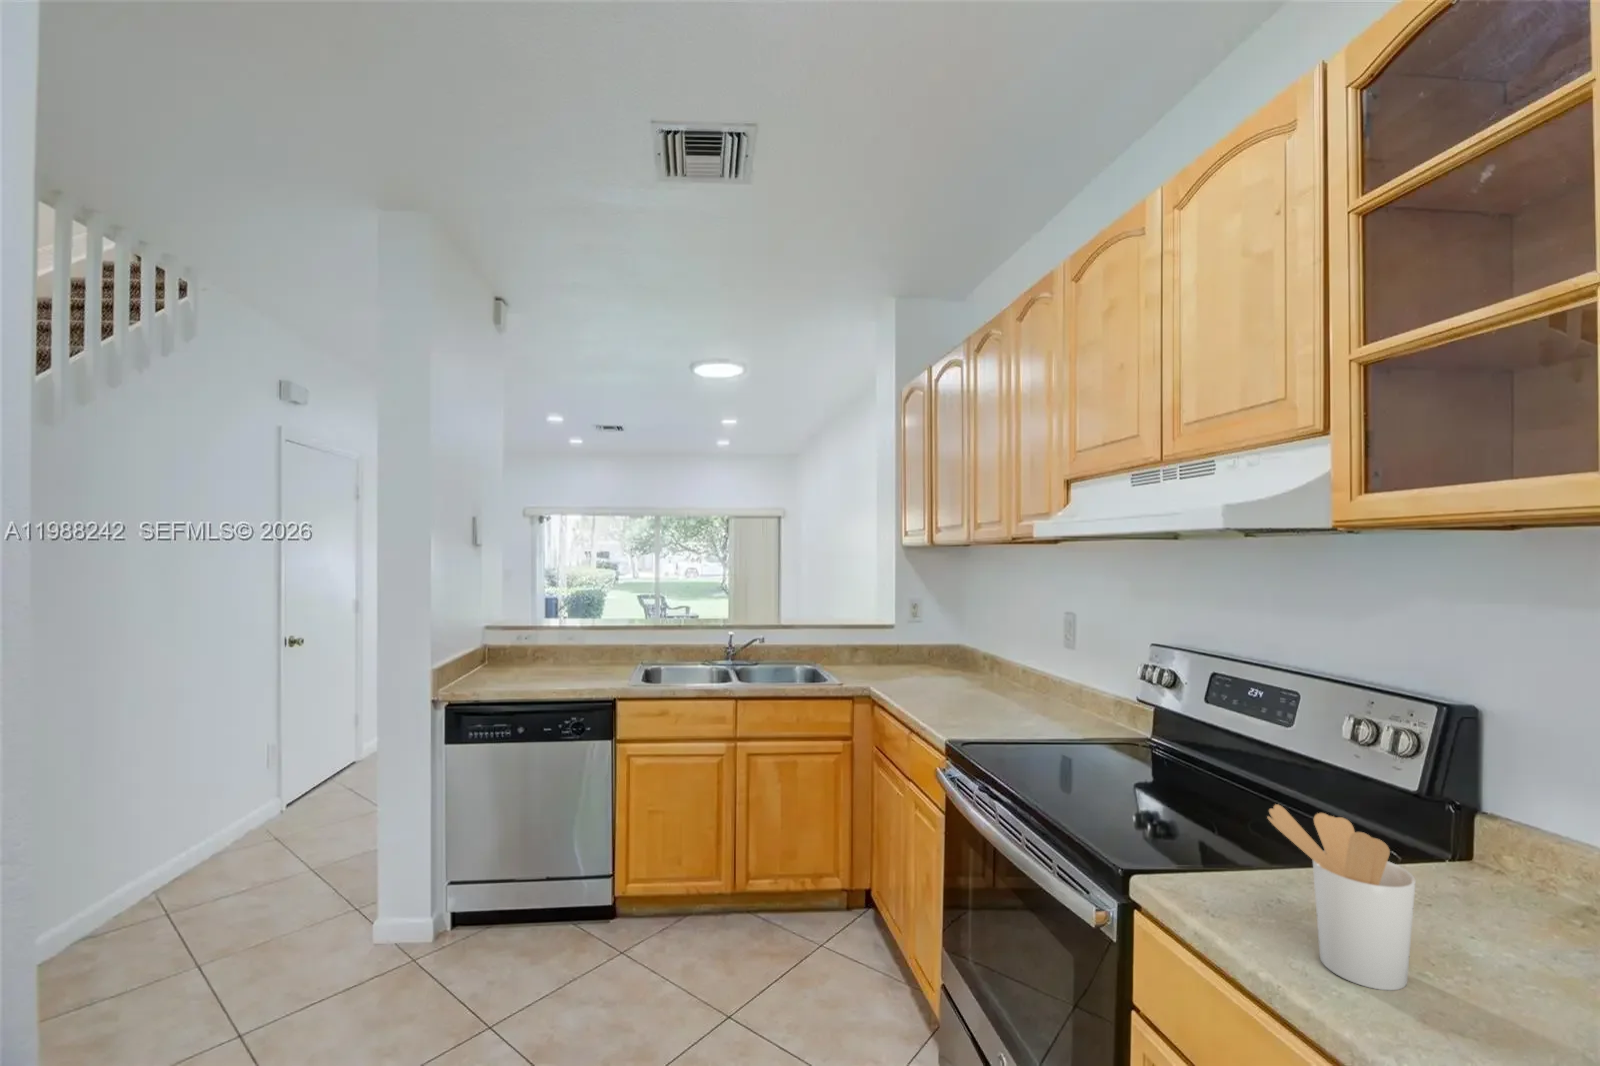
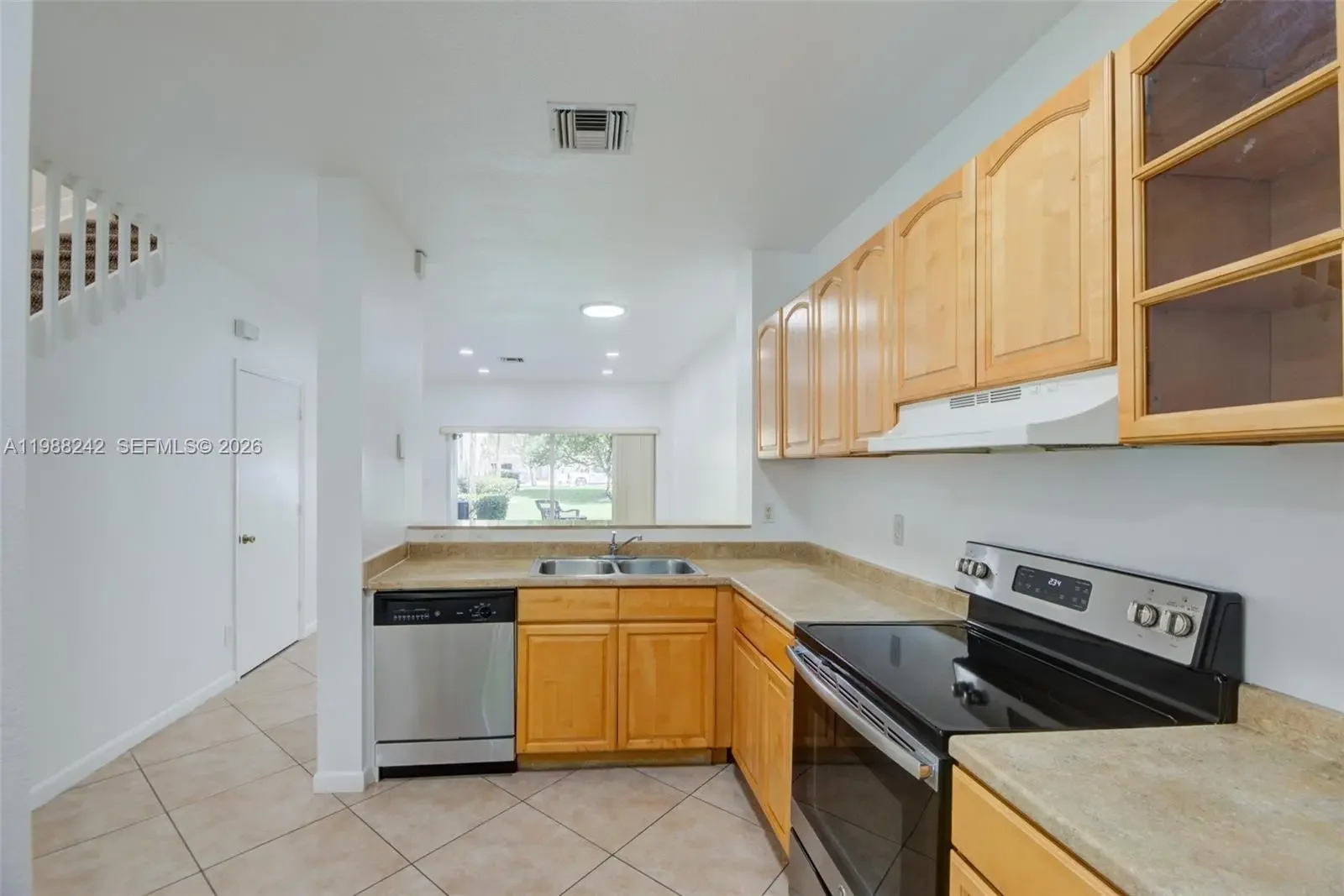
- utensil holder (1335, 889)
